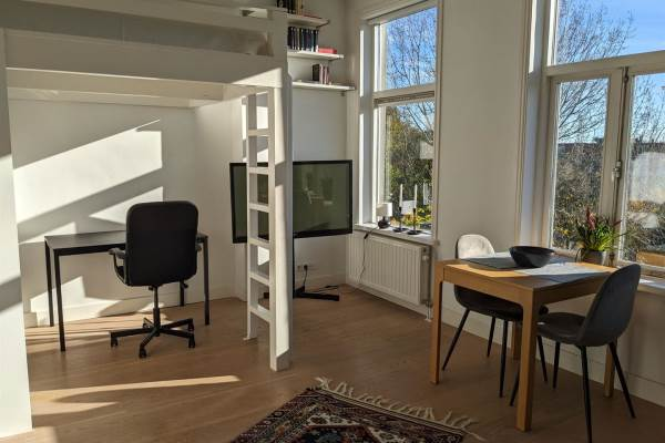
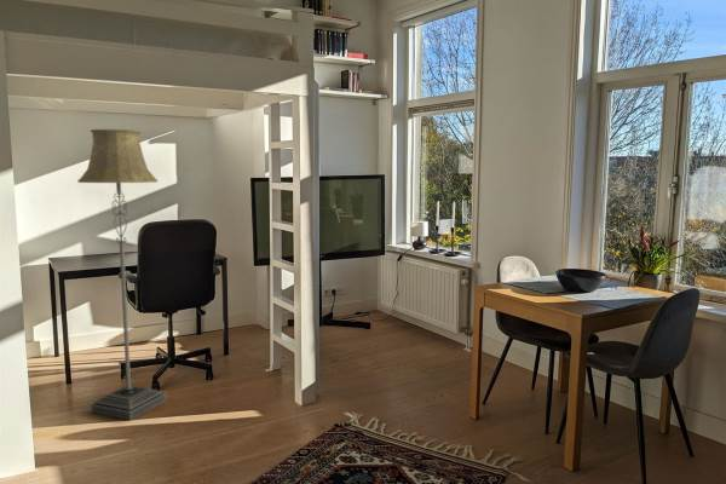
+ floor lamp (122, 272)
